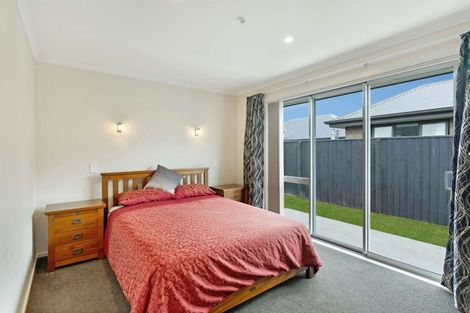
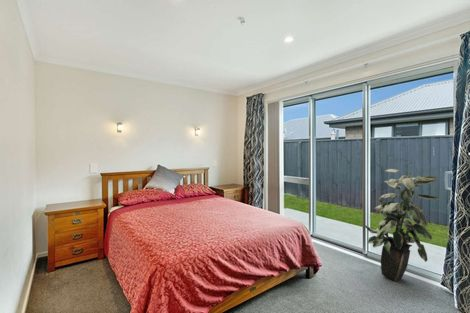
+ indoor plant (399, 224)
